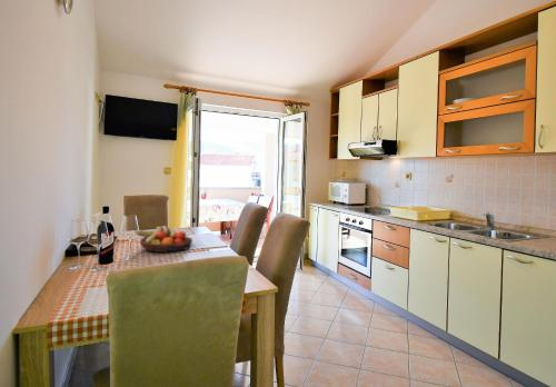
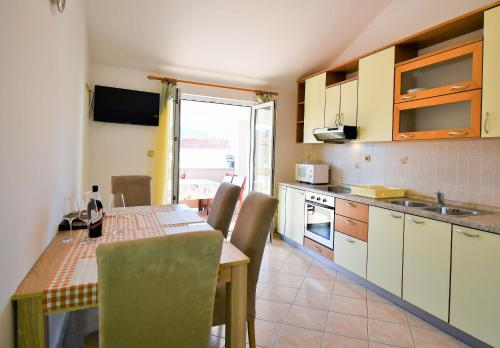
- fruit bowl (166, 237)
